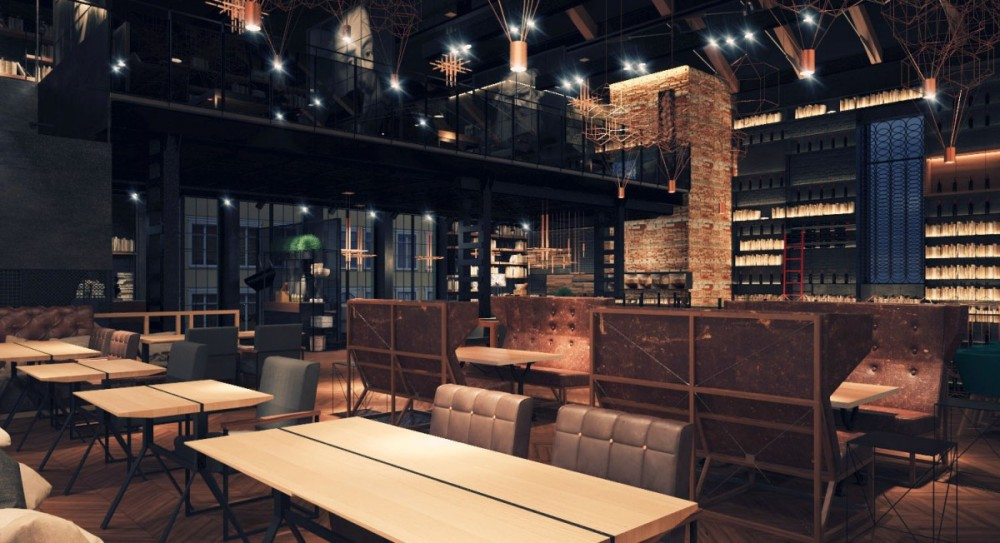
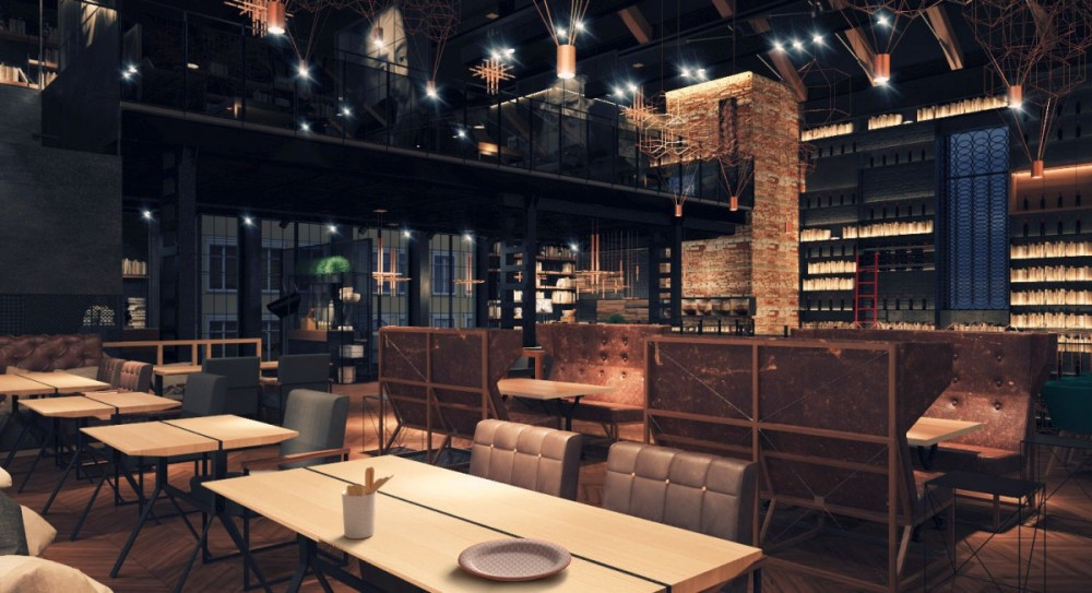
+ utensil holder (367, 502)
+ plate (514, 560)
